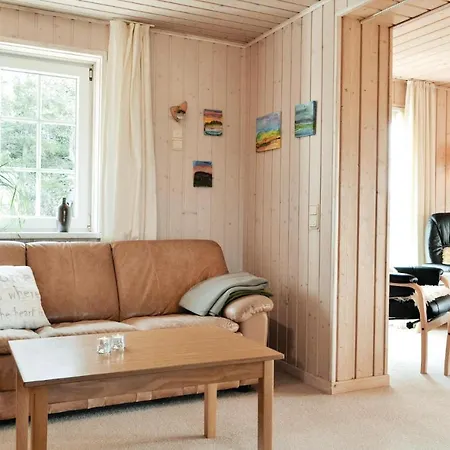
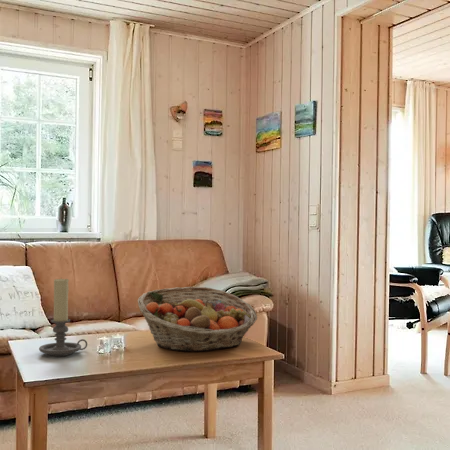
+ candle holder (64, 315)
+ fruit basket (197, 317)
